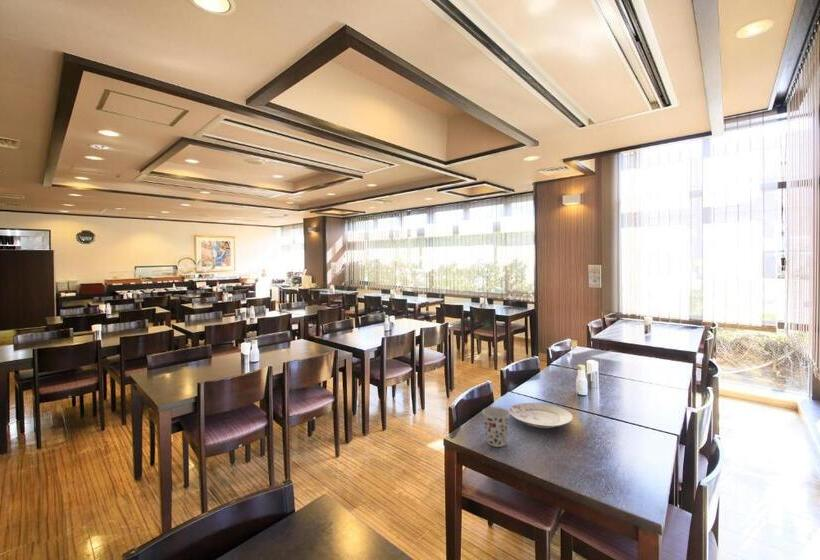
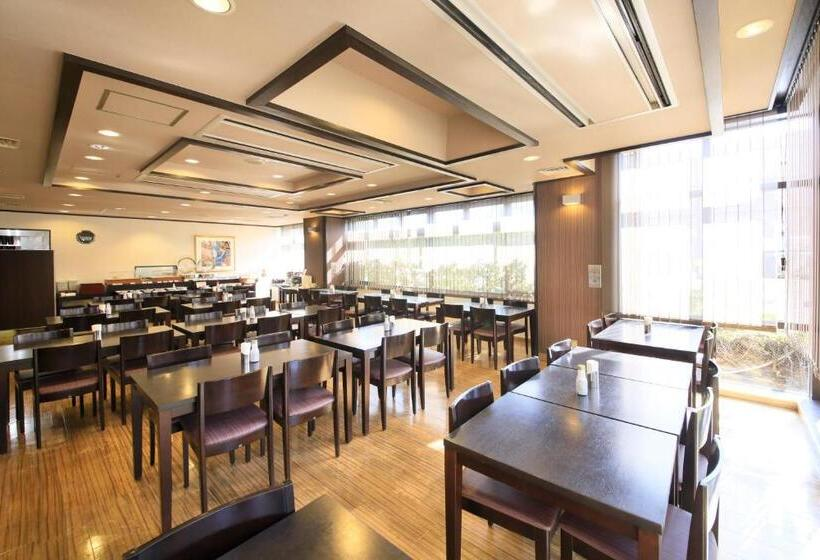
- plate (540, 416)
- cup (496, 427)
